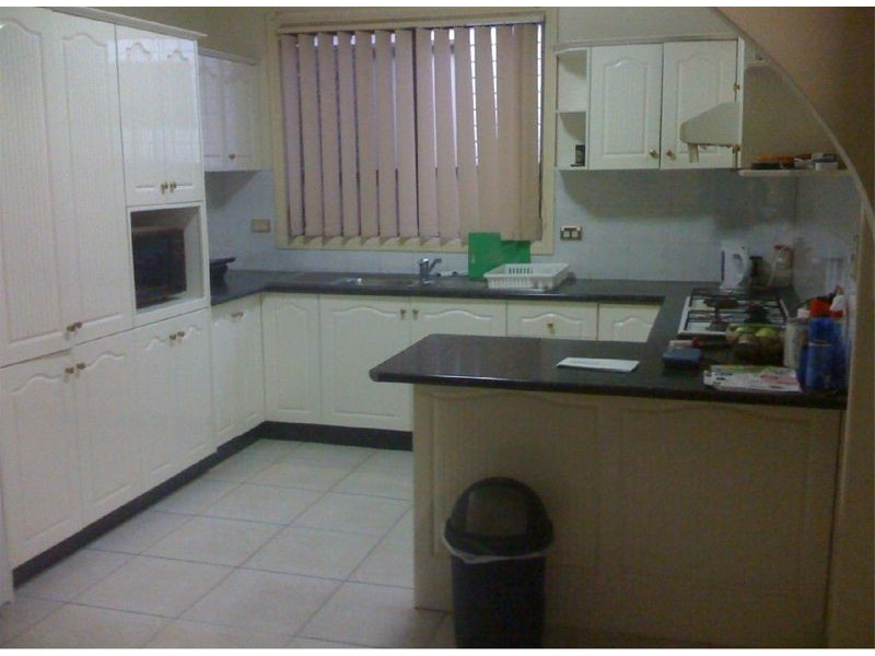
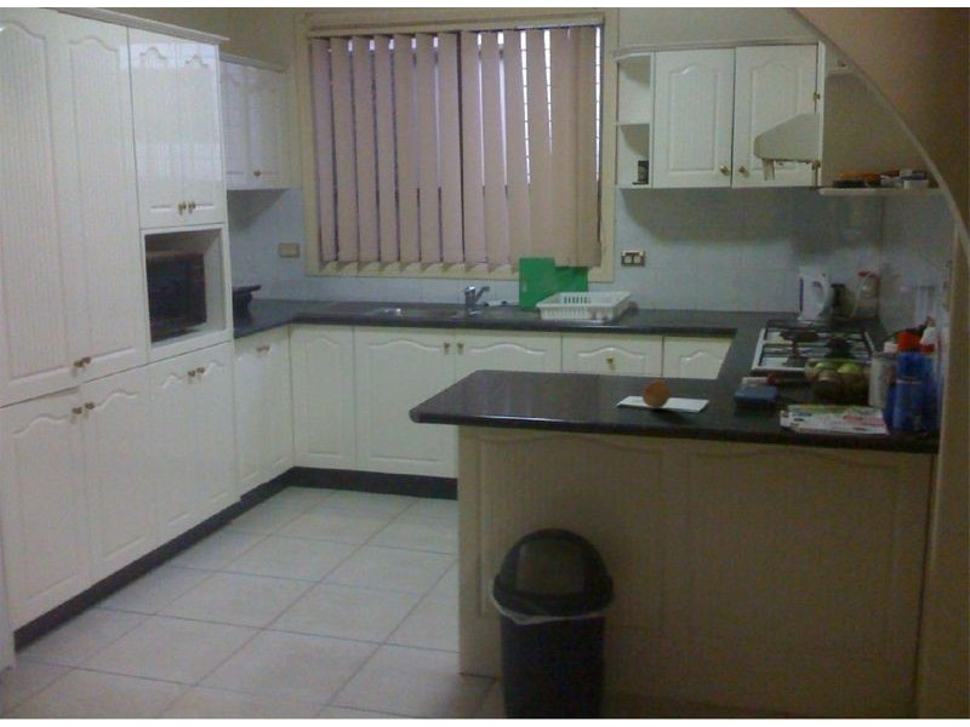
+ fruit (656, 394)
